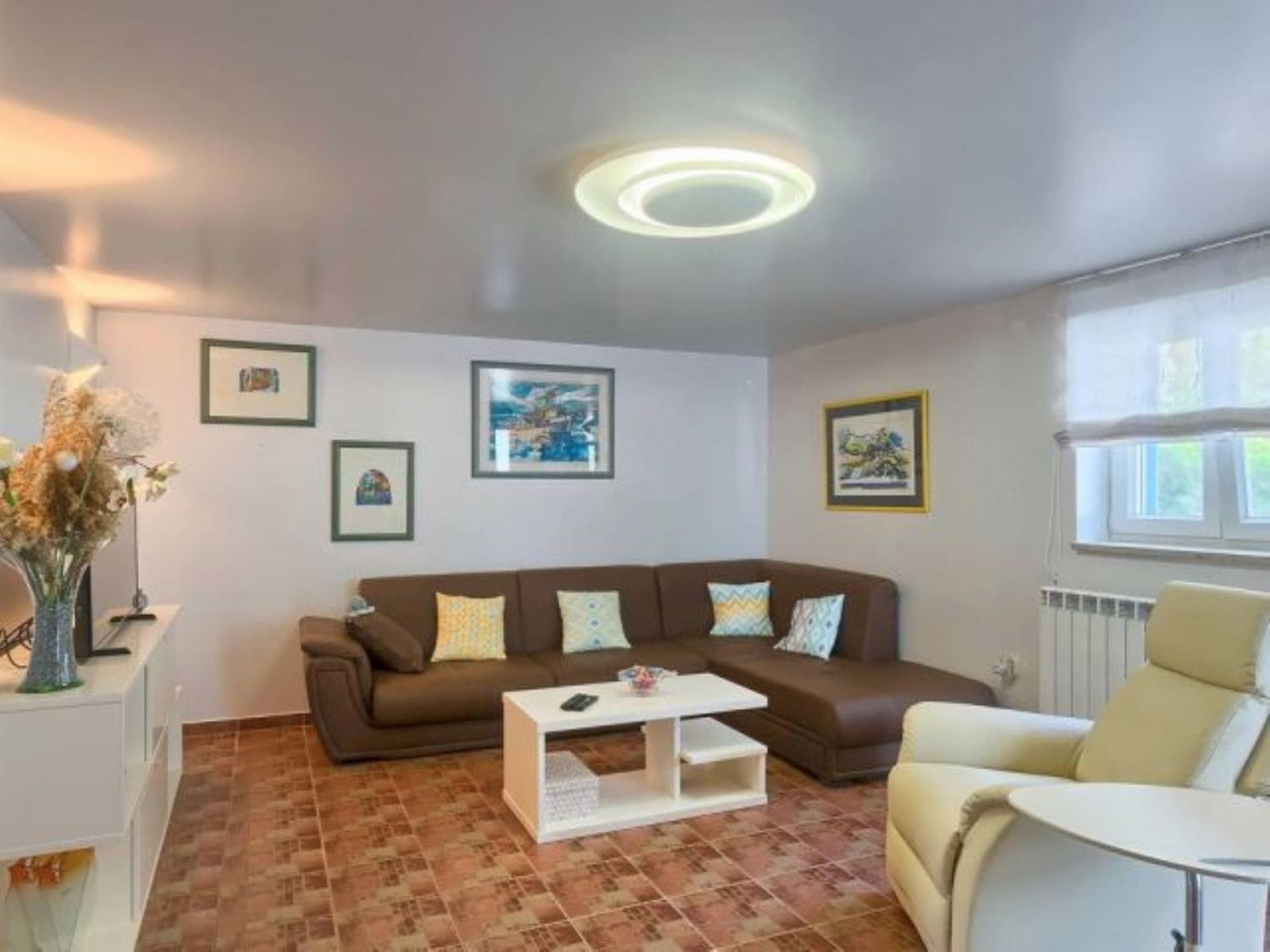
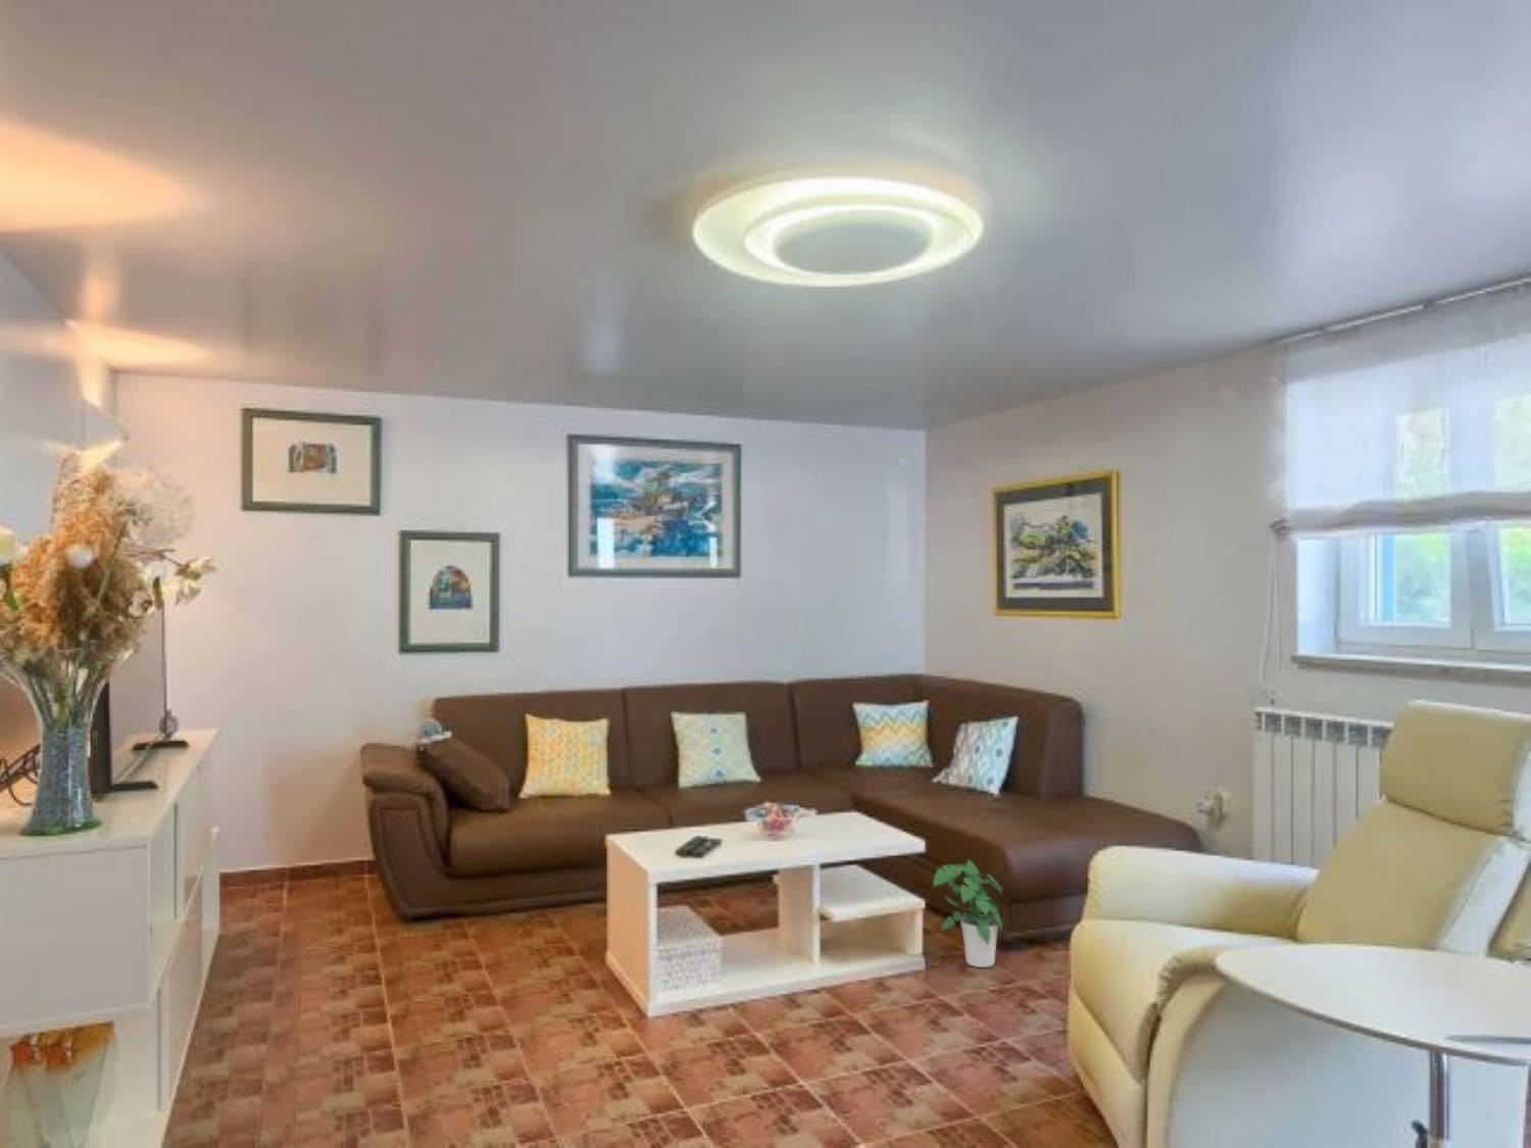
+ potted plant (970, 913)
